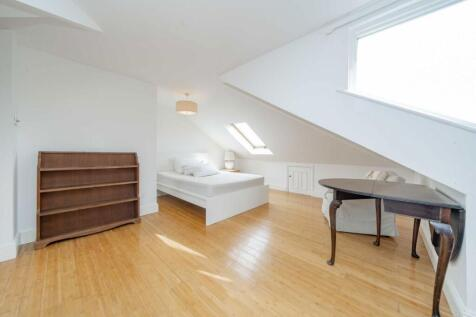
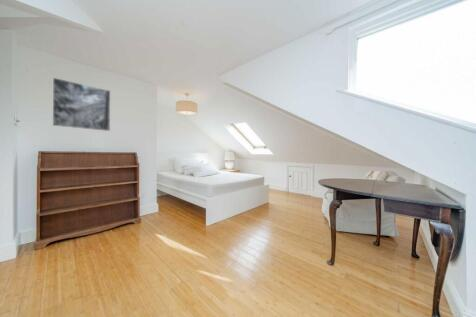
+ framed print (83, 106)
